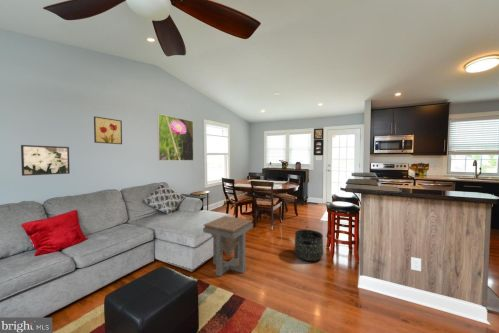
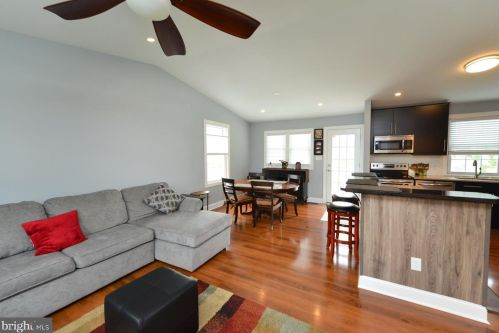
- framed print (177, 139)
- basket (308, 245)
- wall art (108, 131)
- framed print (47, 160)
- side table (228, 245)
